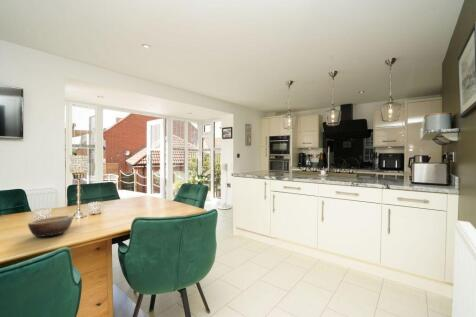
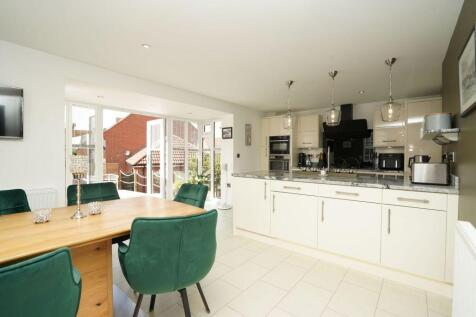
- bowl (51, 225)
